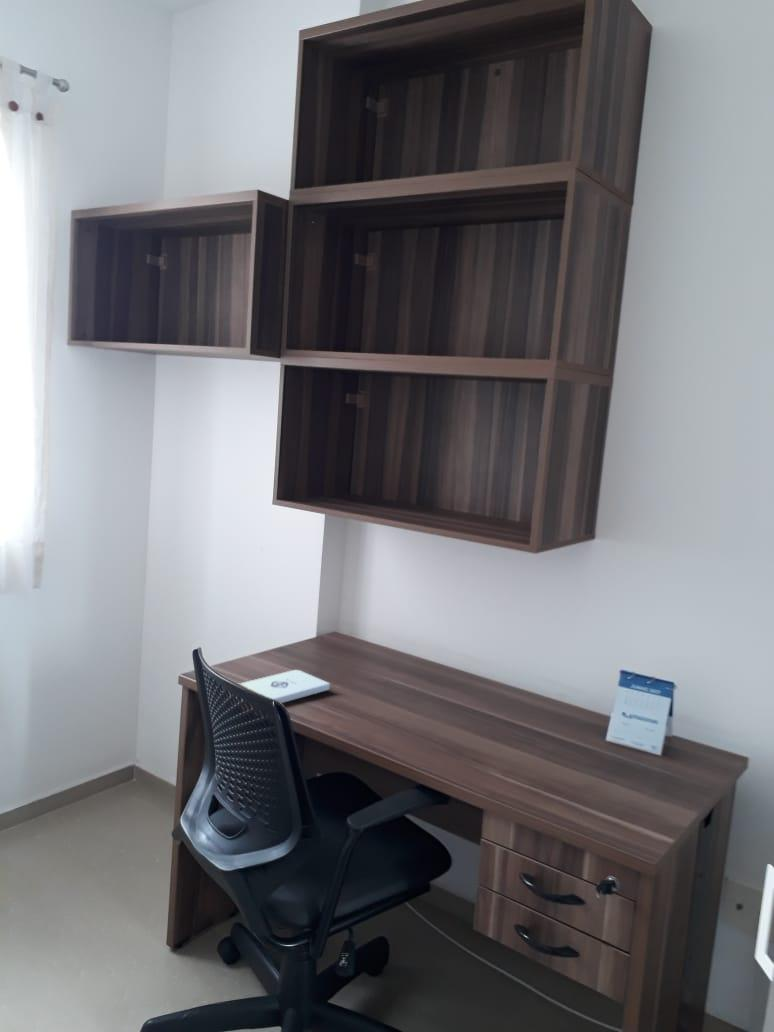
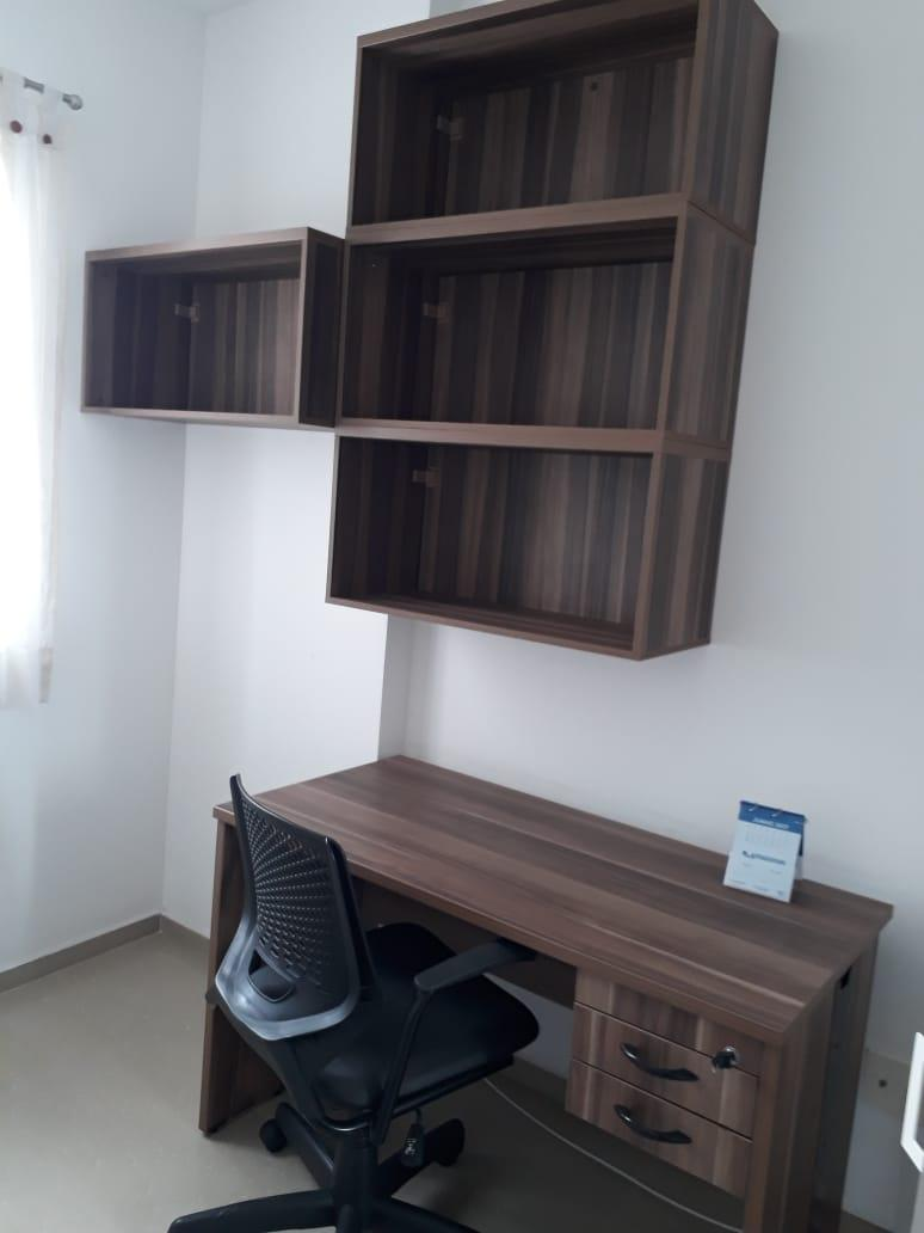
- notepad (281, 687)
